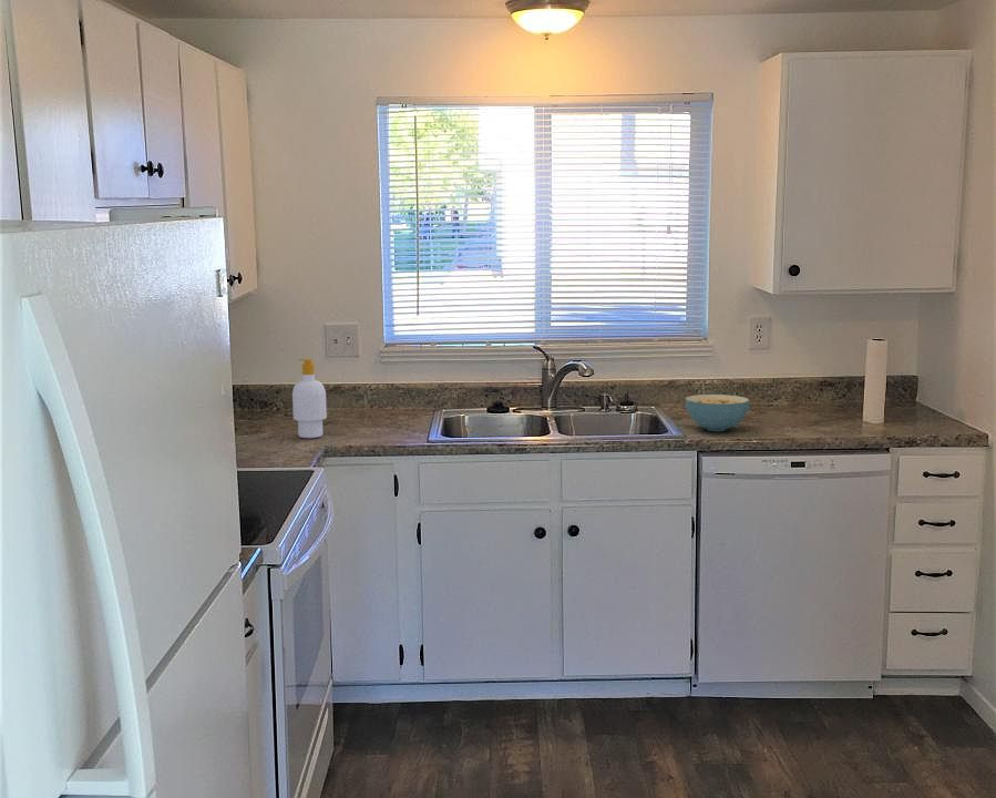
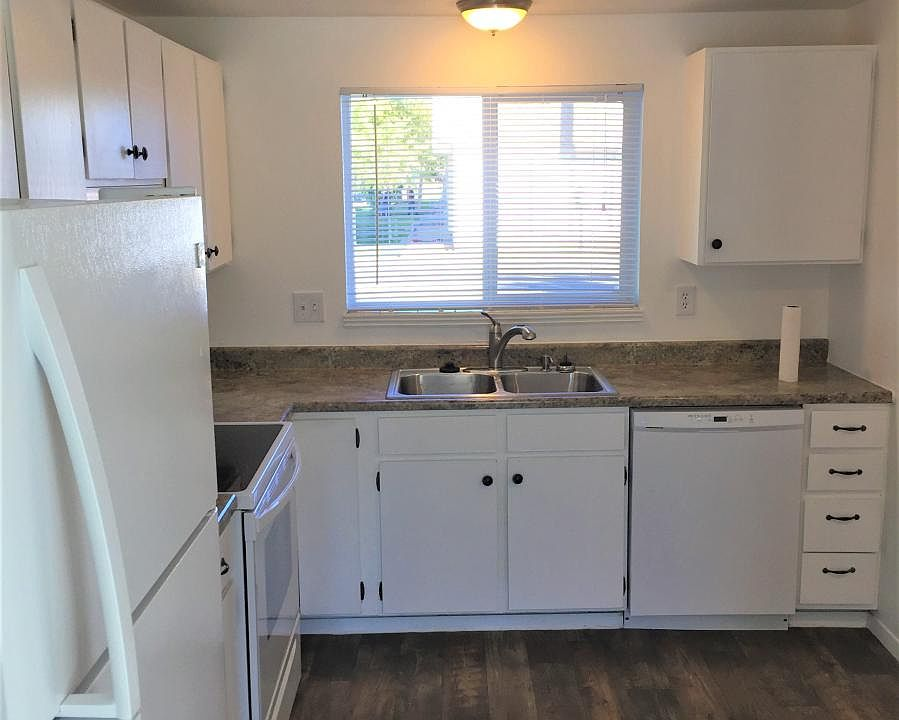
- soap bottle (309, 398)
- cereal bowl (716, 413)
